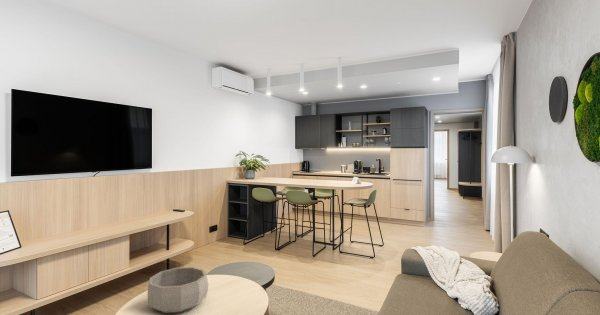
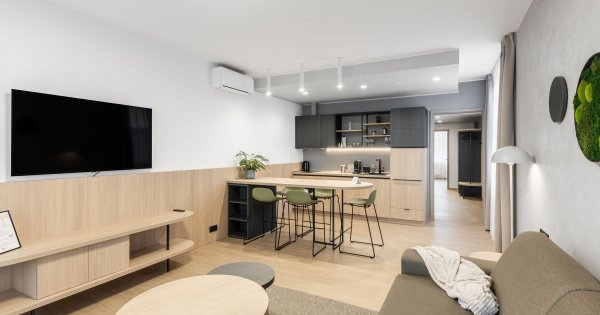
- decorative bowl (178, 289)
